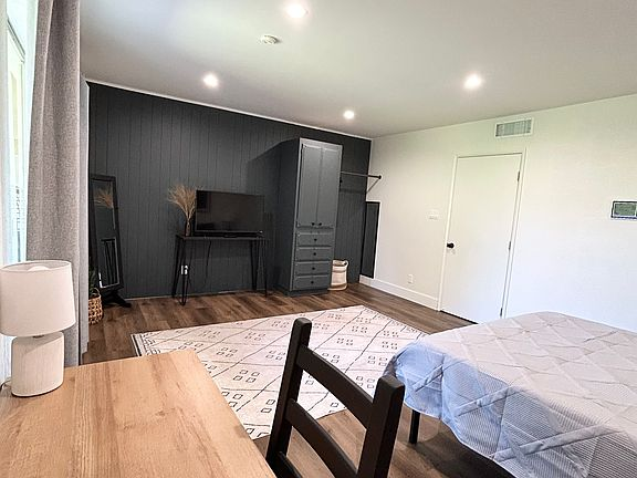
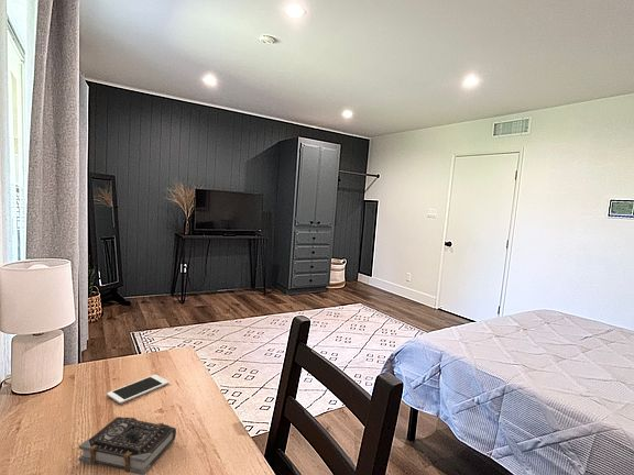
+ book (130, 440)
+ cell phone (139, 387)
